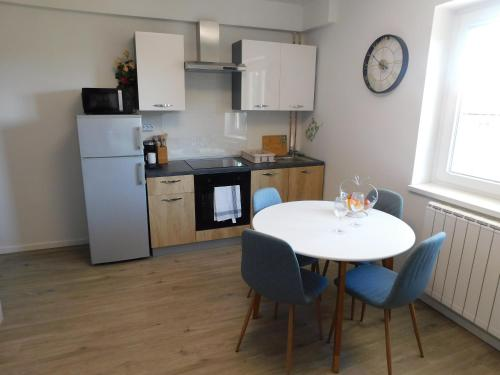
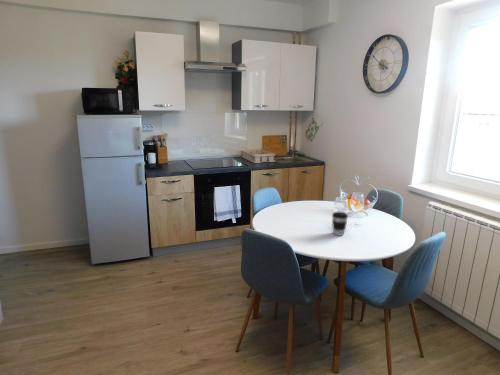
+ coffee cup (339, 223)
